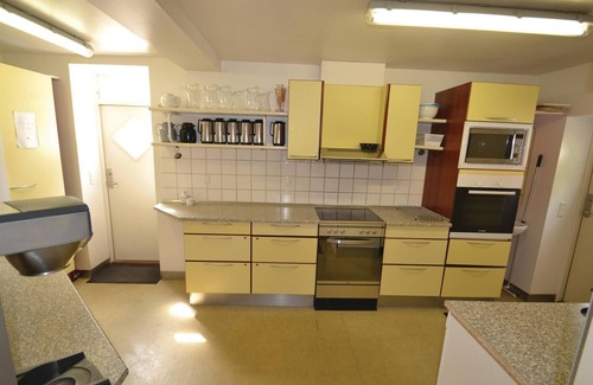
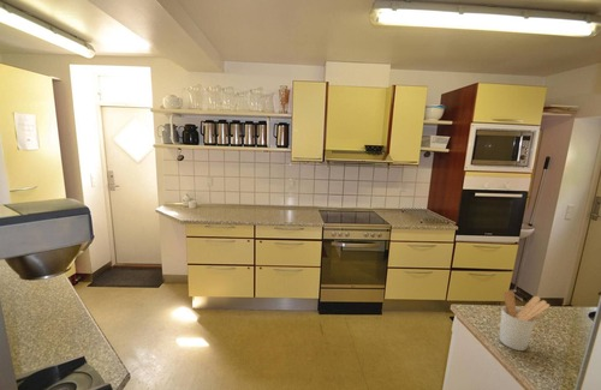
+ utensil holder (523, 320)
